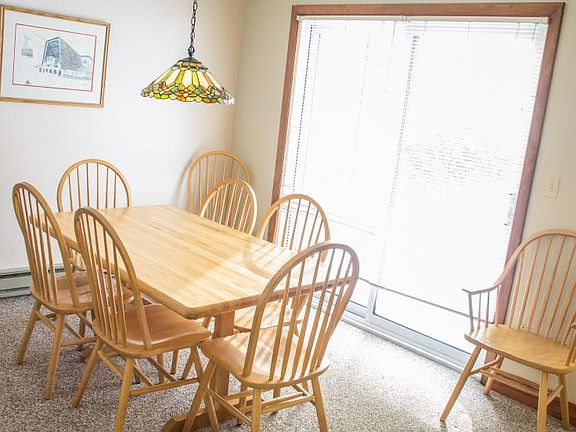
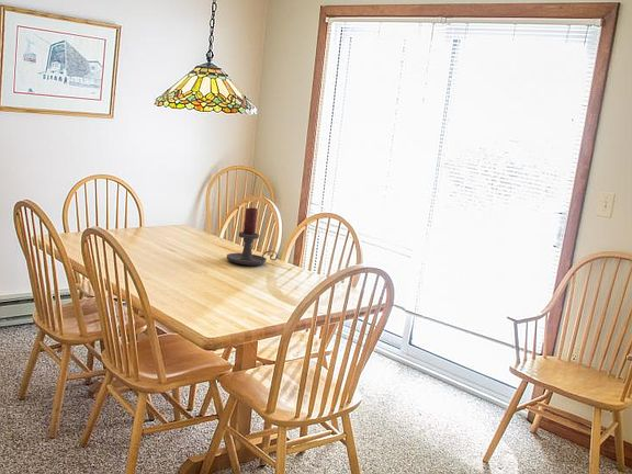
+ candle holder (255, 235)
